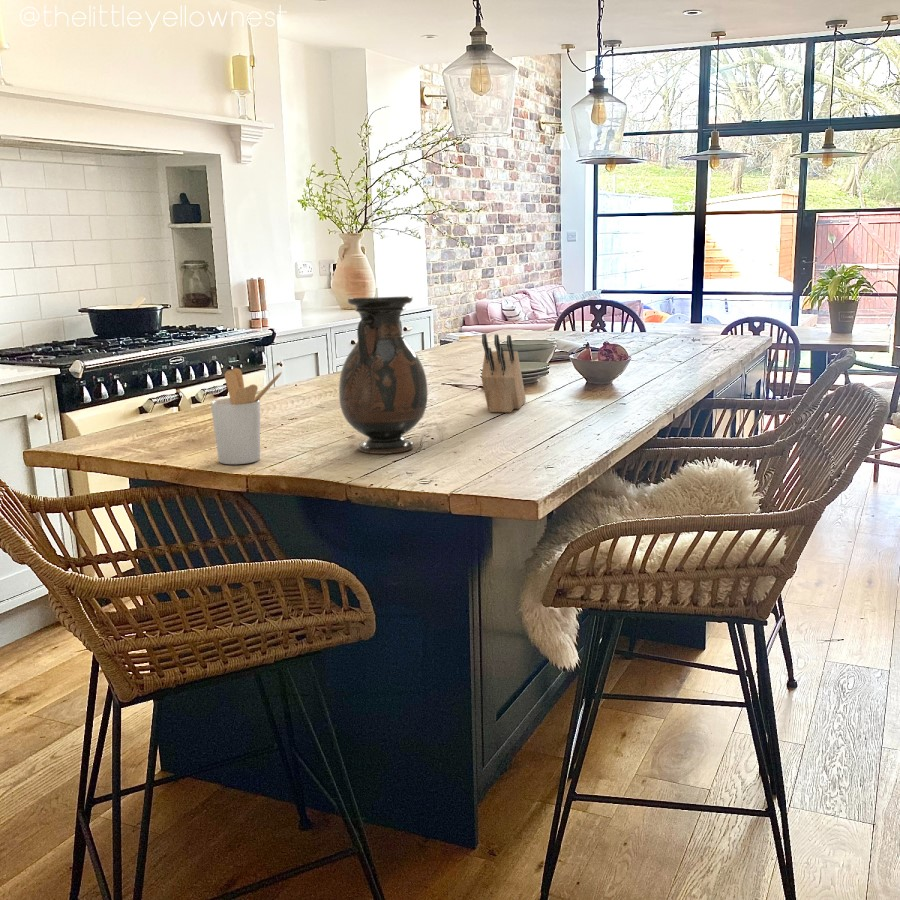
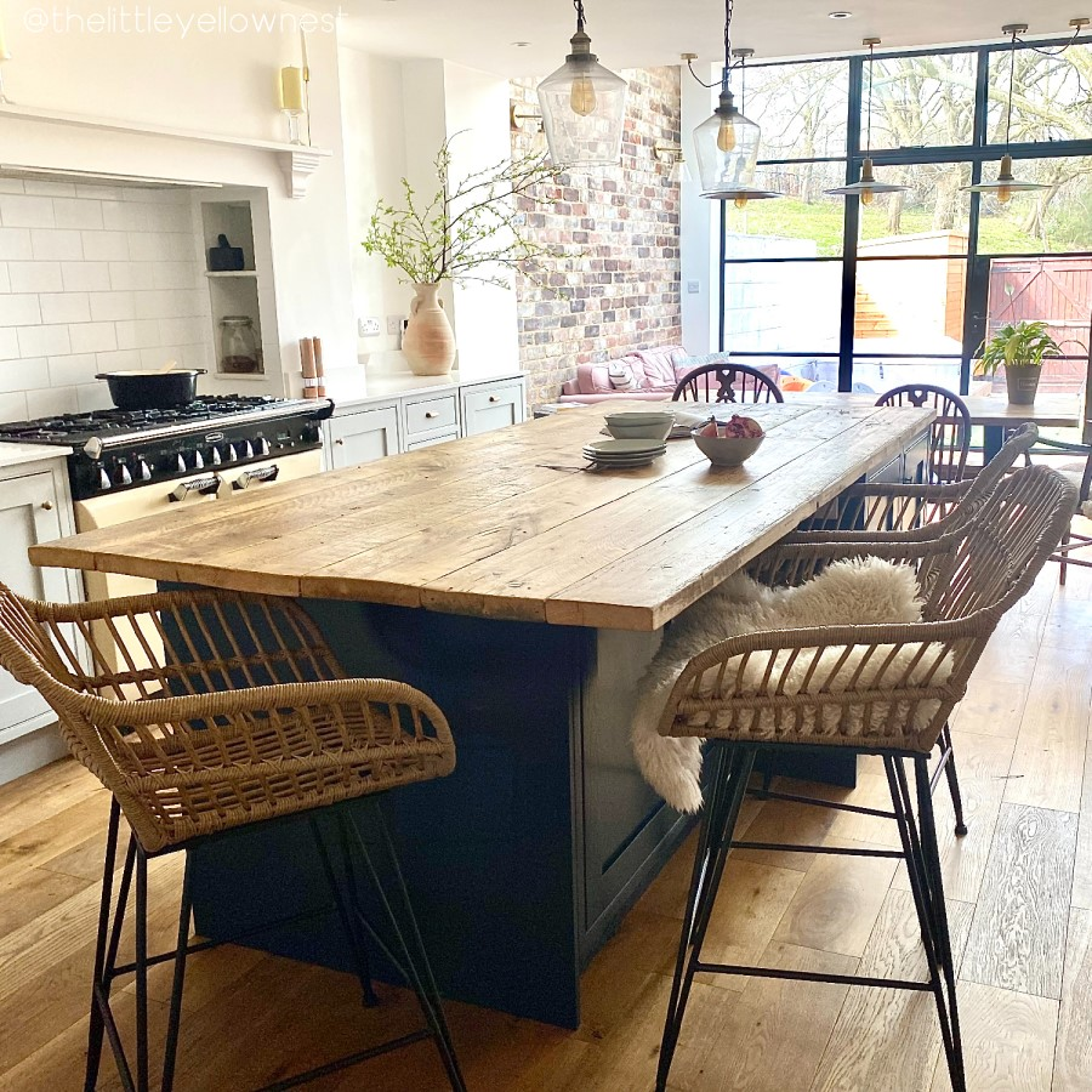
- utensil holder (249, 415)
- vase (382, 373)
- knife block (503, 369)
